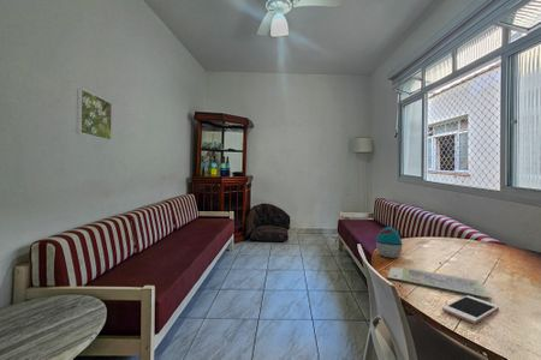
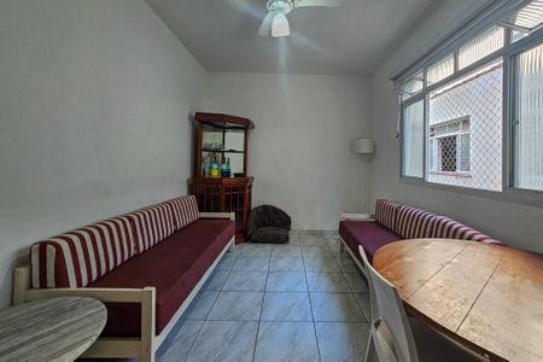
- cell phone (470, 307)
- cash (433, 278)
- decorative egg (388, 241)
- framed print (95, 116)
